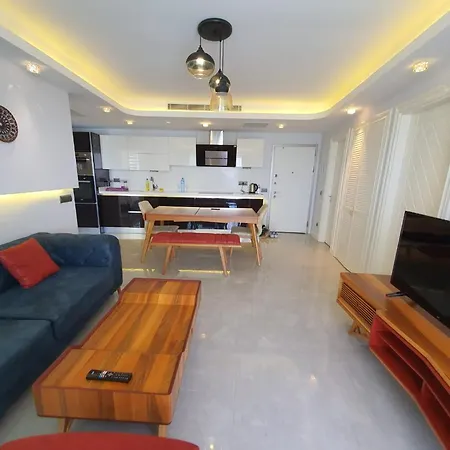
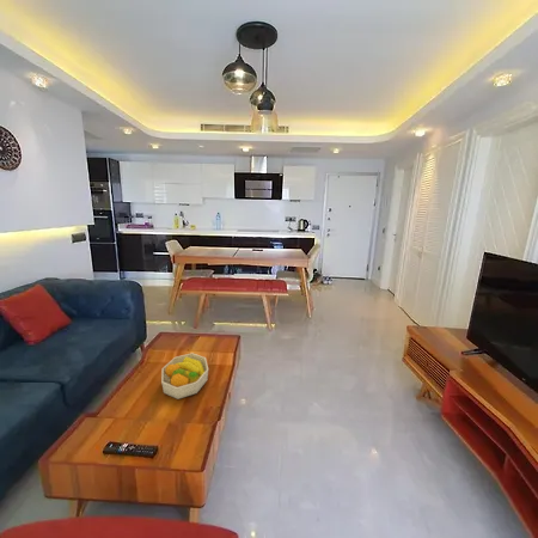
+ fruit bowl (185, 372)
